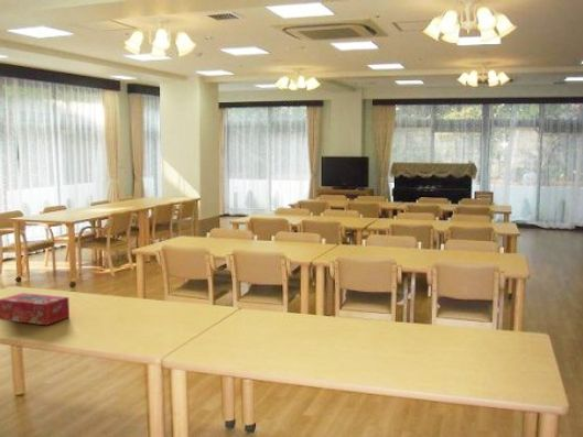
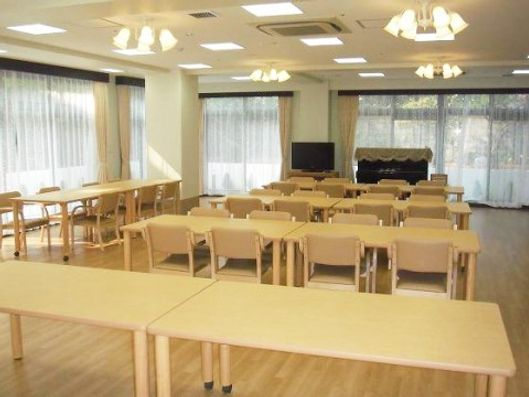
- tissue box (34, 308)
